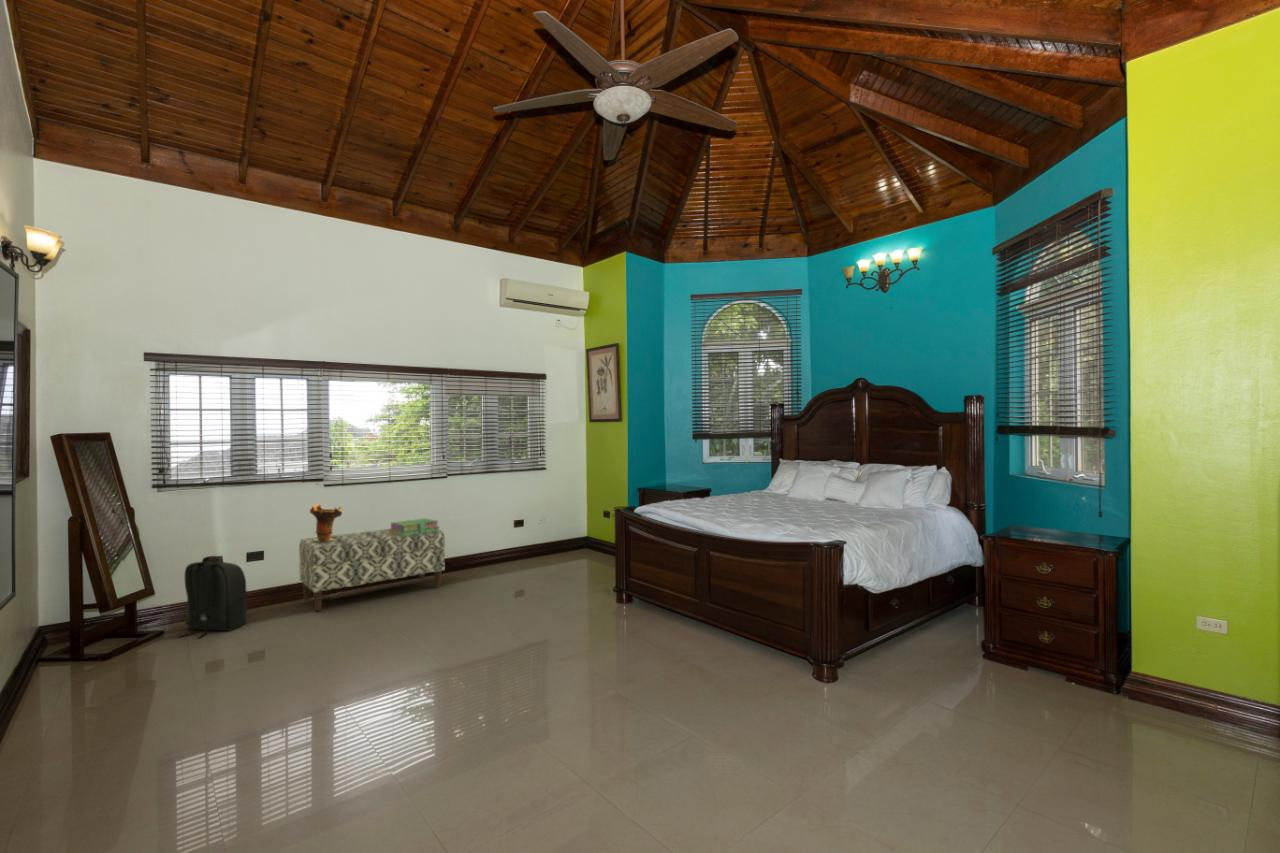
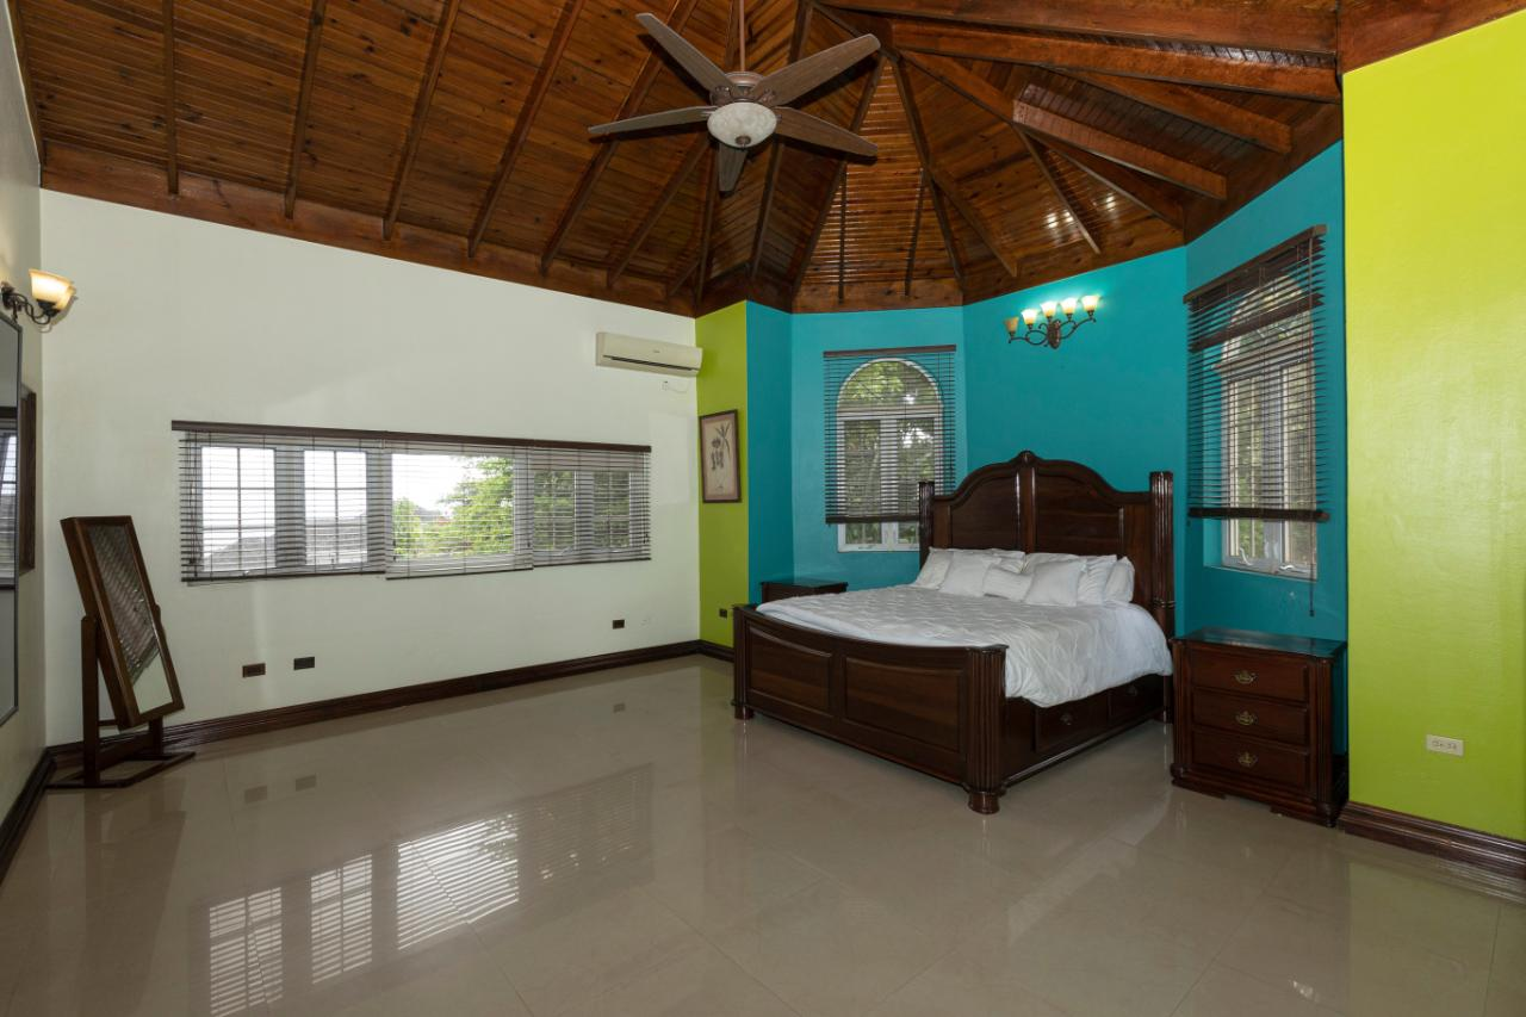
- decorative vase (324, 522)
- backpack (211, 592)
- bench (374, 564)
- stack of books (414, 526)
